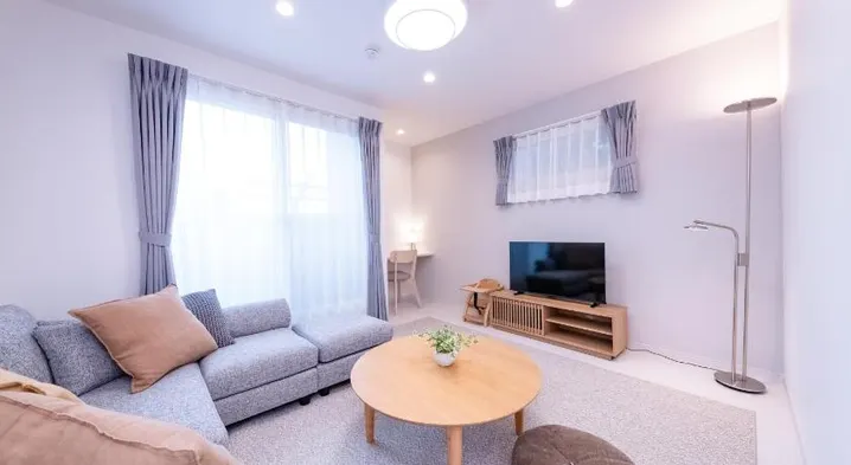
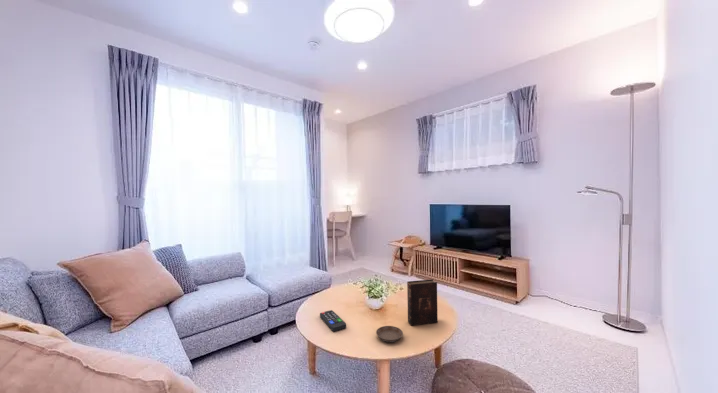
+ remote control (332, 319)
+ saucer (389, 334)
+ bible (422, 301)
